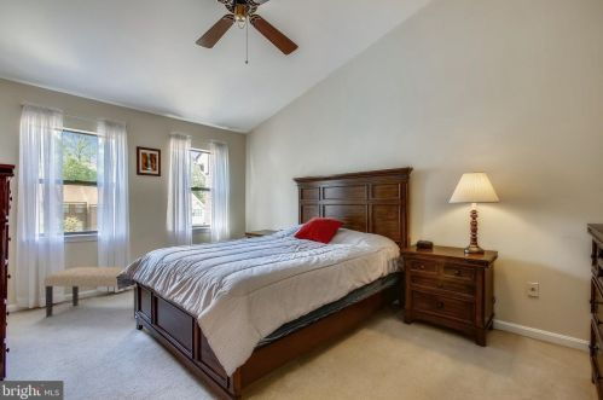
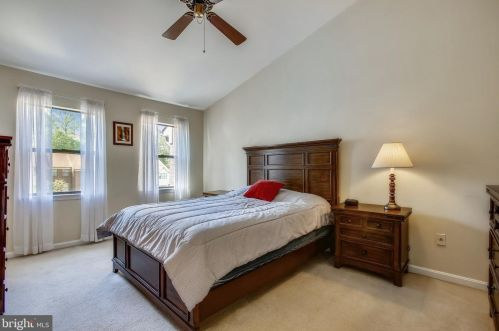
- bench (104, 285)
